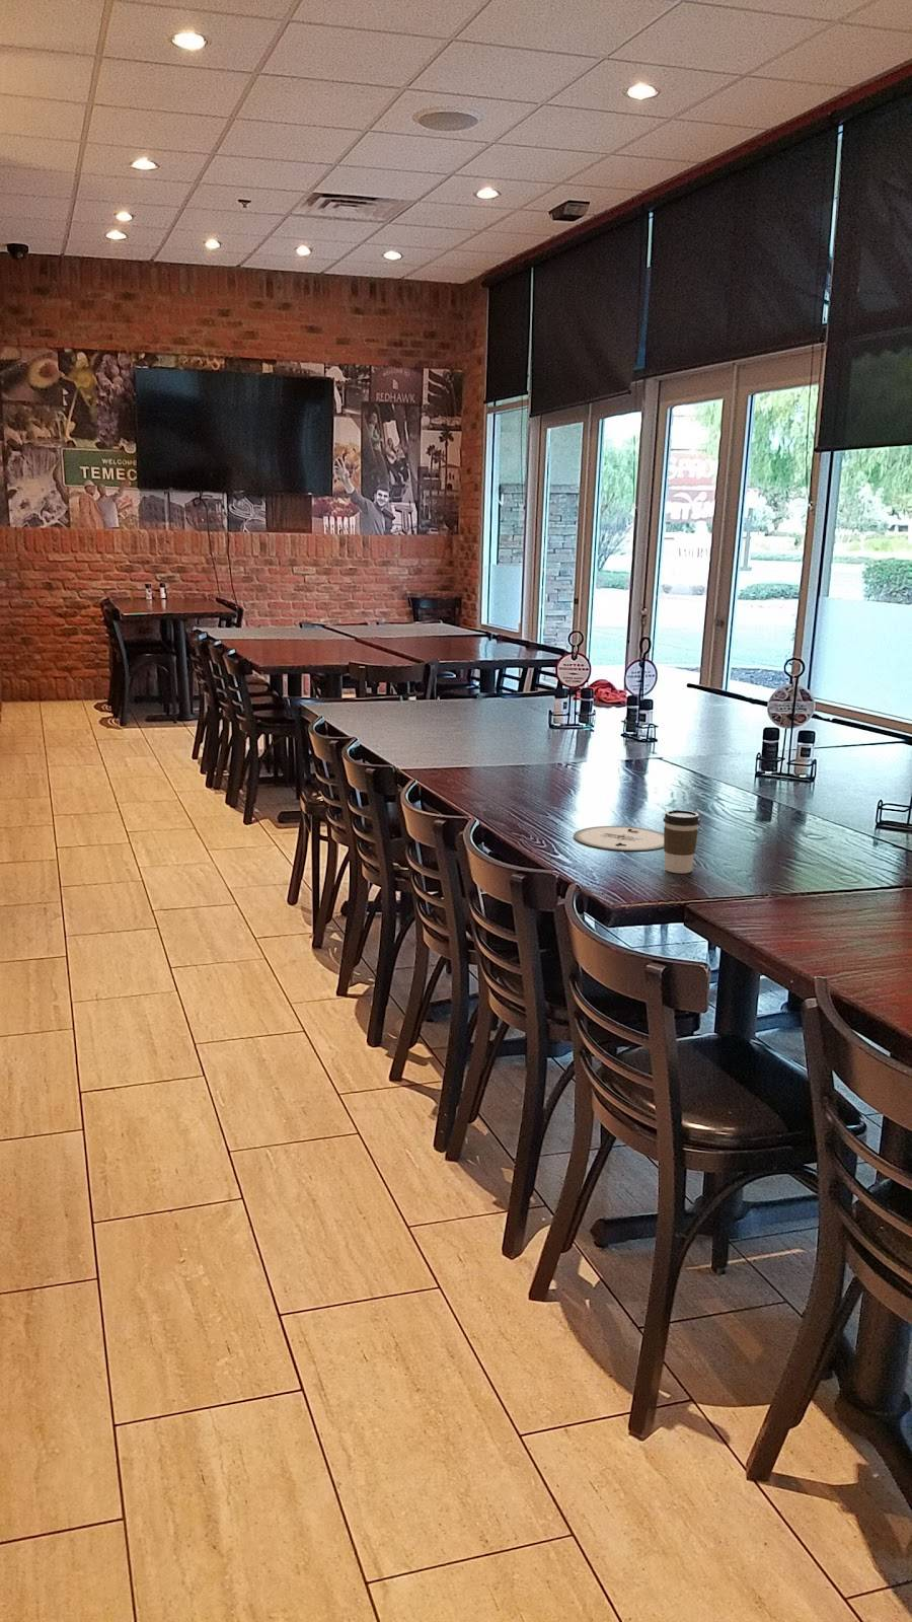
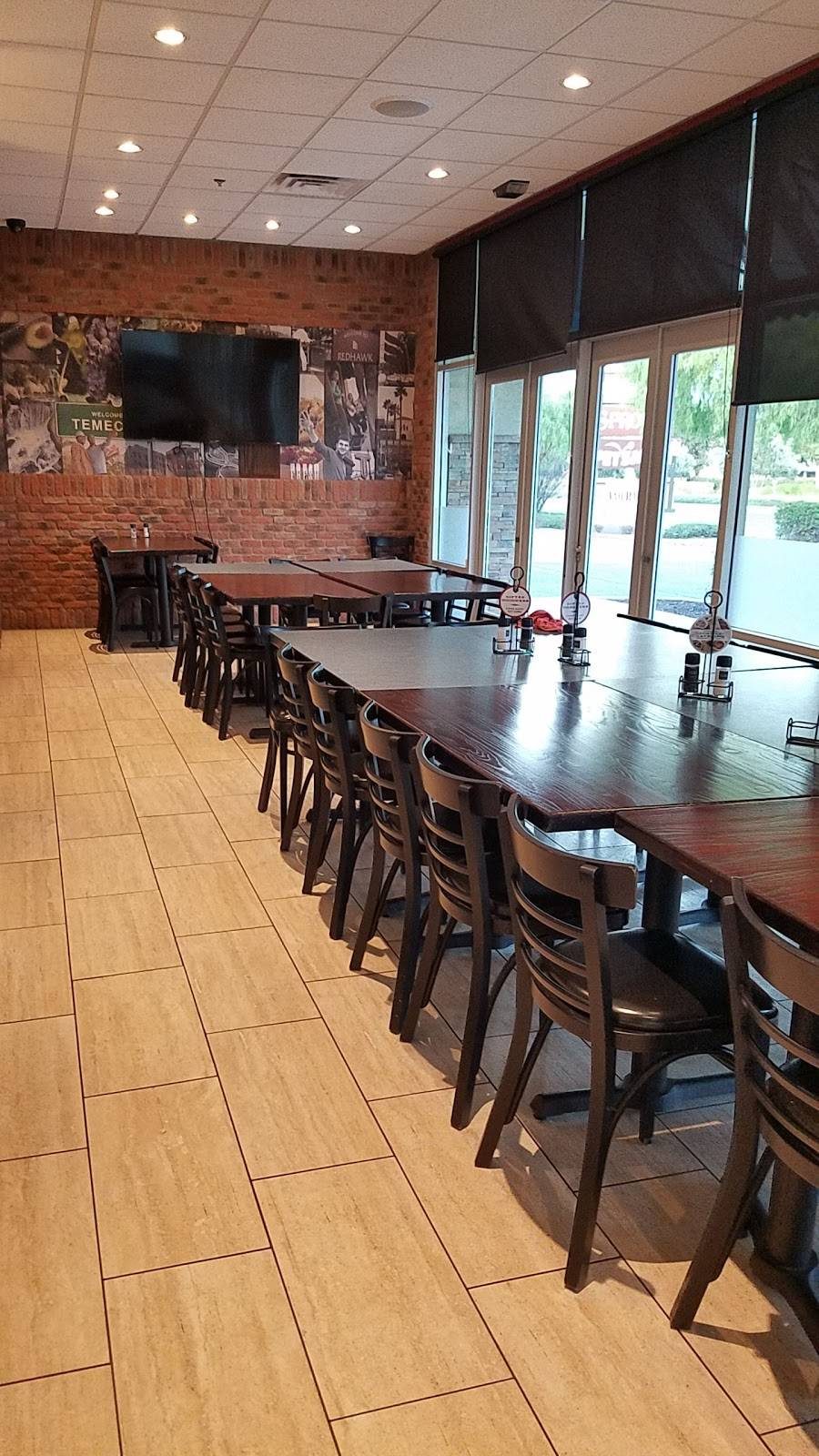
- coffee cup (680, 841)
- plate (622, 837)
